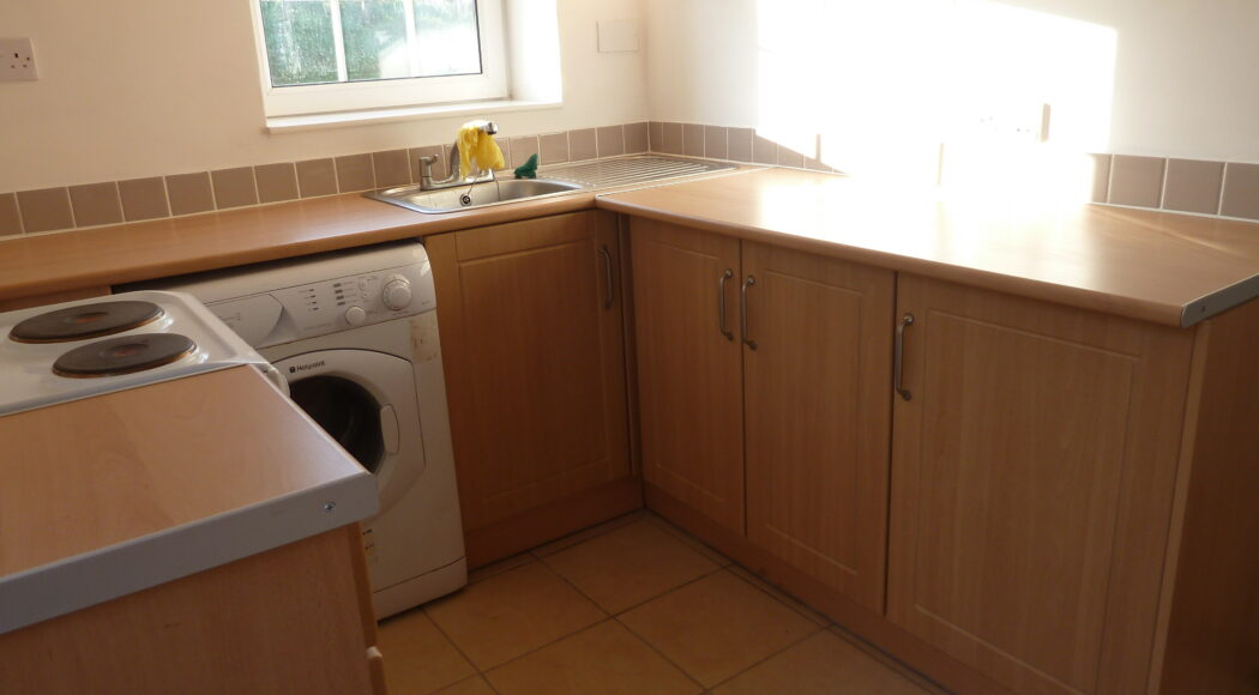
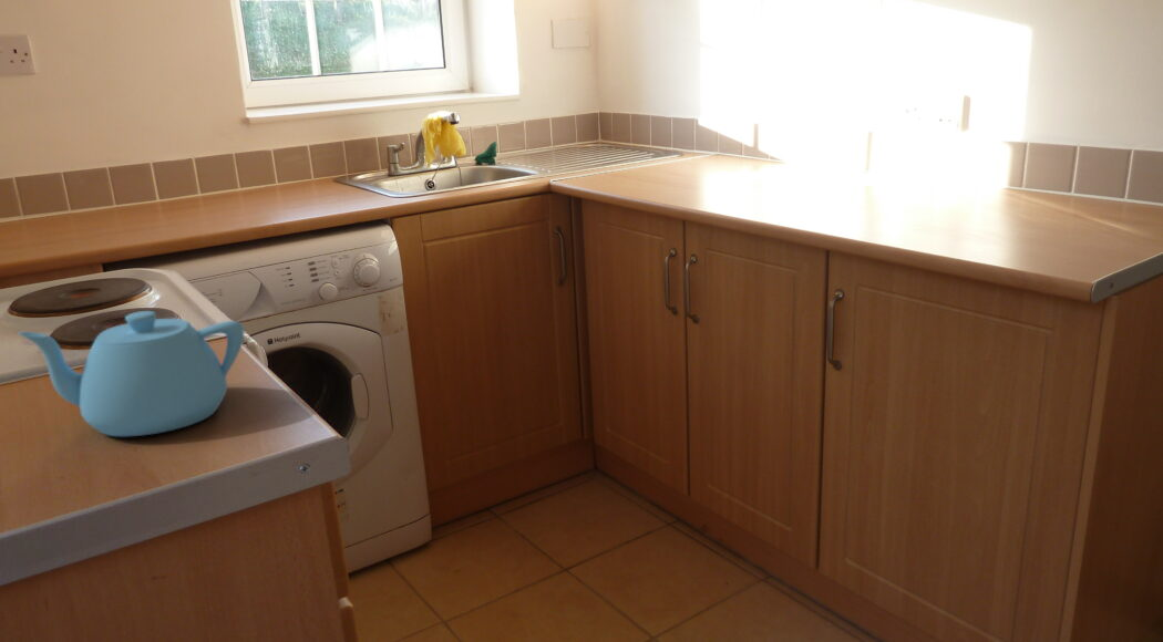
+ teapot (142, 365)
